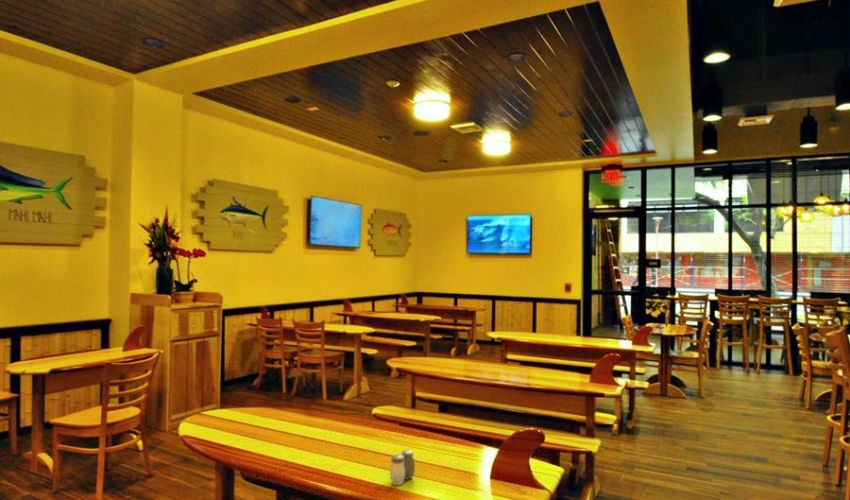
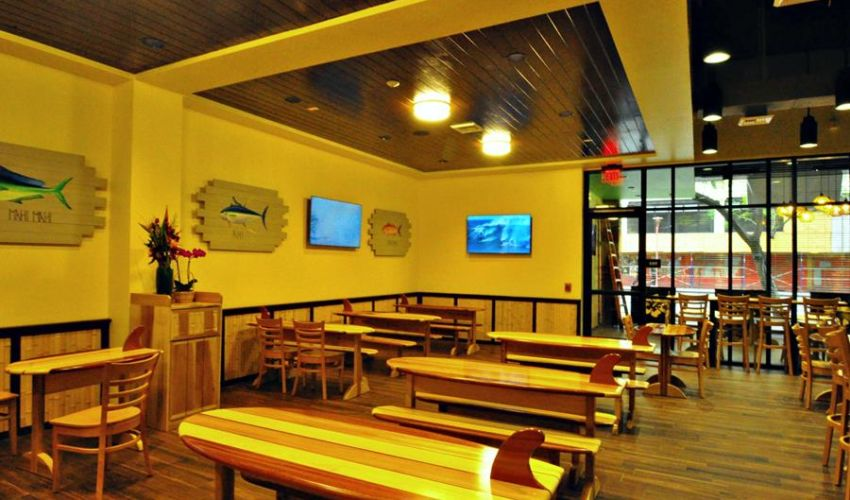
- salt and pepper shaker (402, 466)
